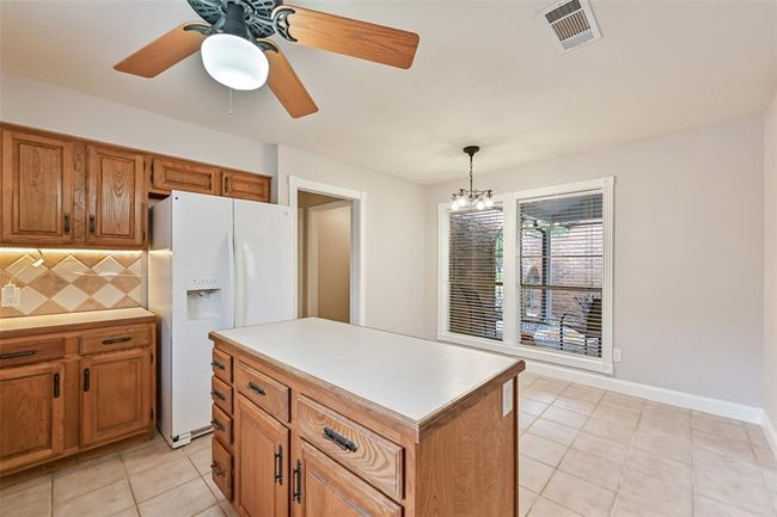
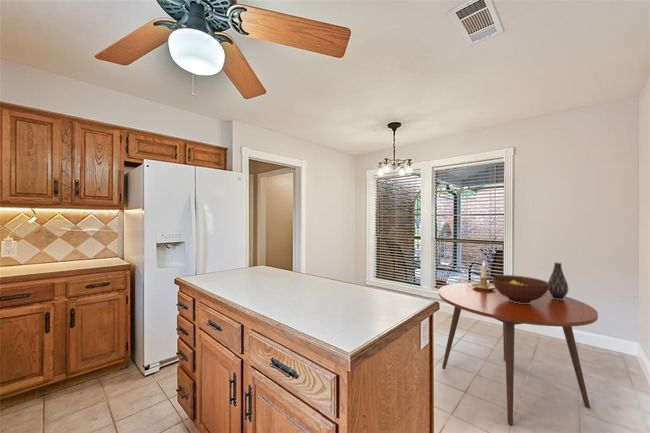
+ dining table (507, 342)
+ candlestick (481, 274)
+ vase (557, 280)
+ fruit bowl (519, 290)
